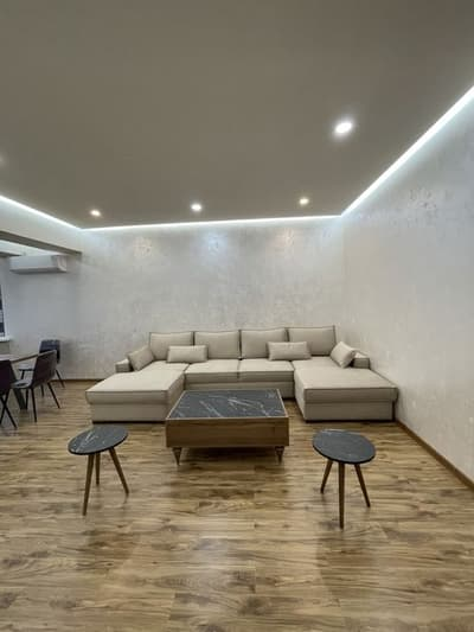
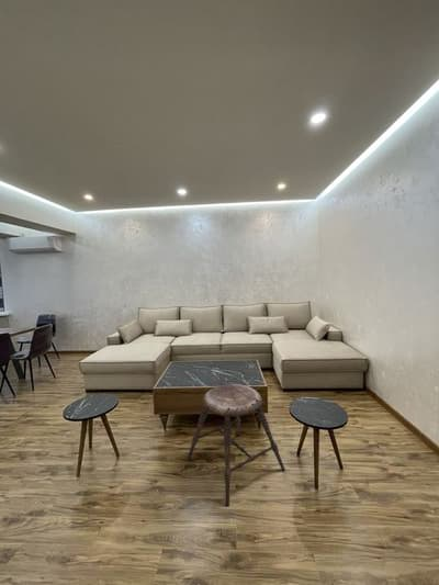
+ stool (230, 430)
